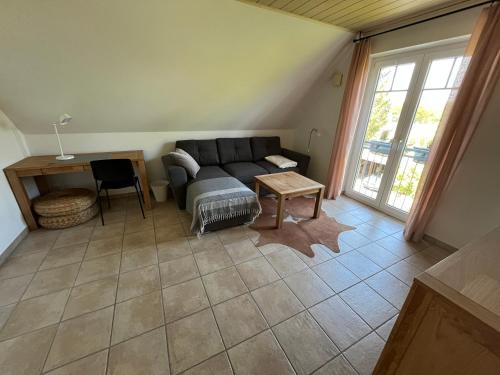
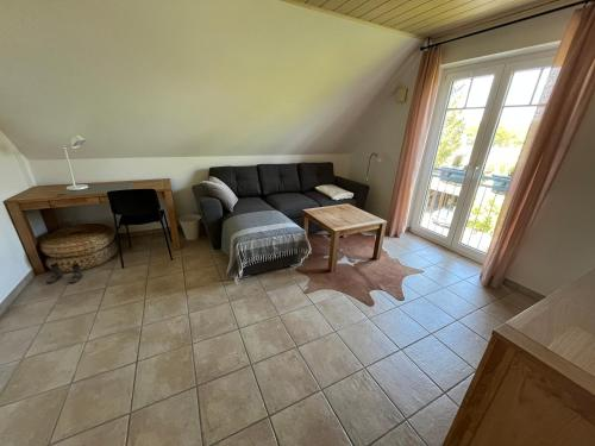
+ boots (61, 272)
